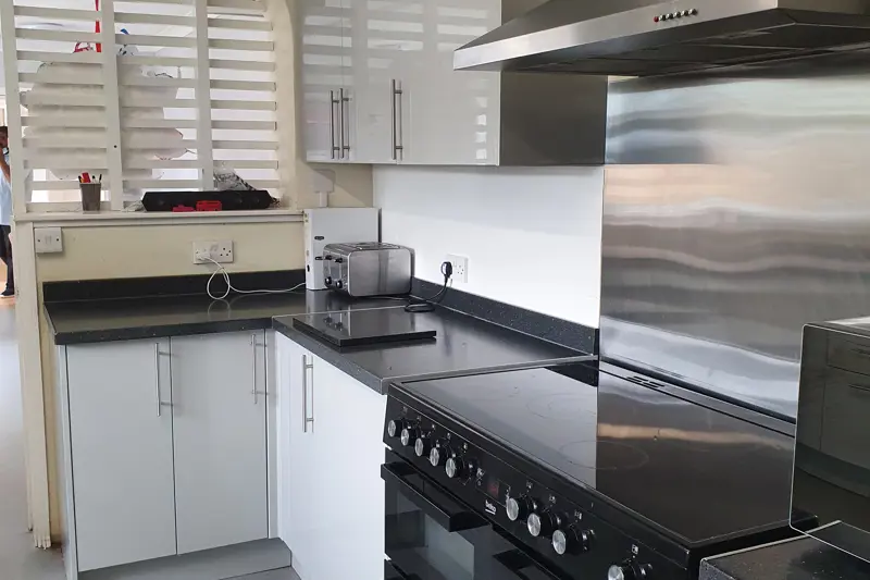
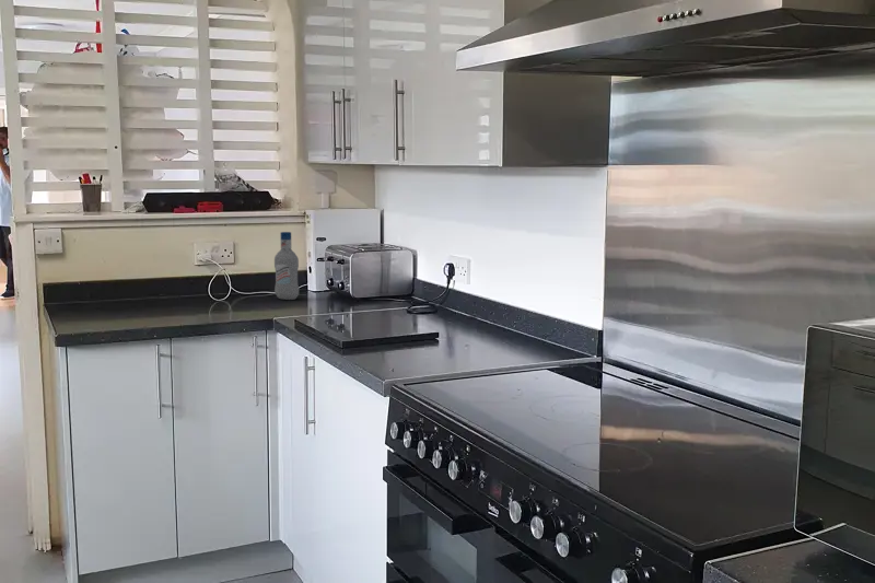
+ bottle (285, 265)
